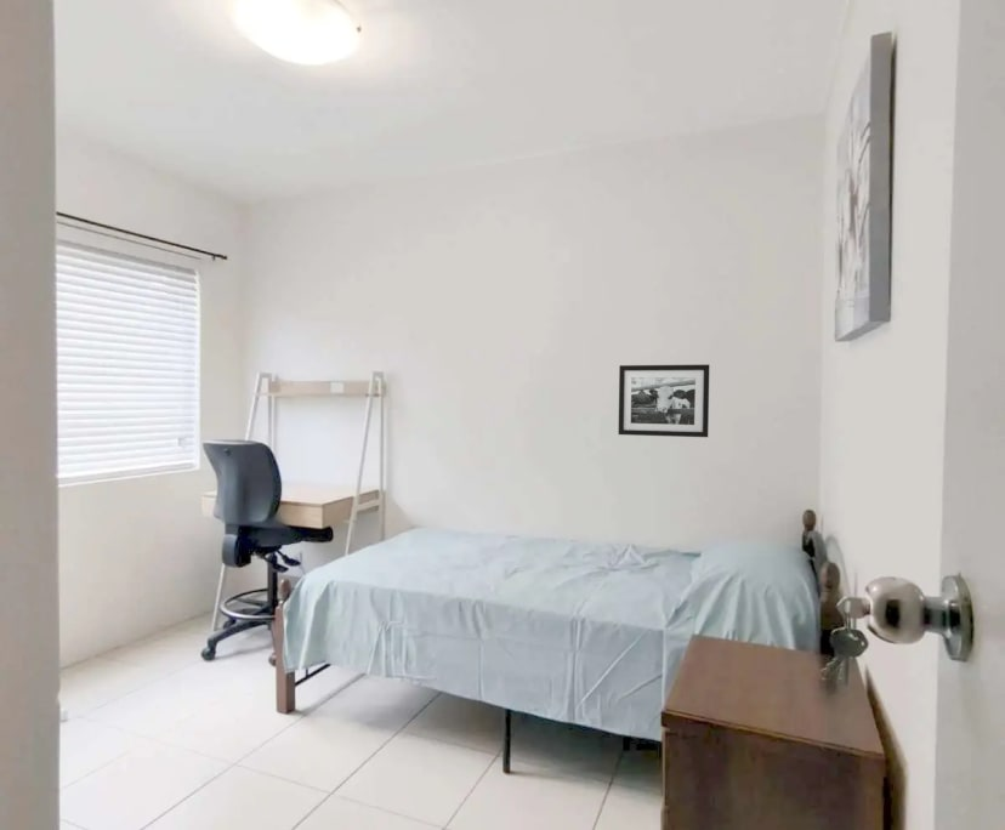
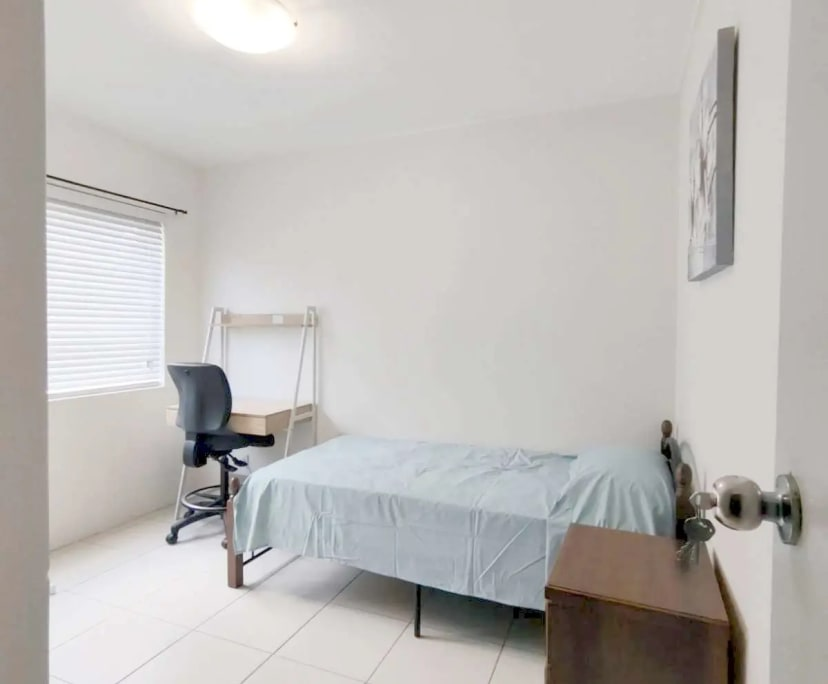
- picture frame (663, 400)
